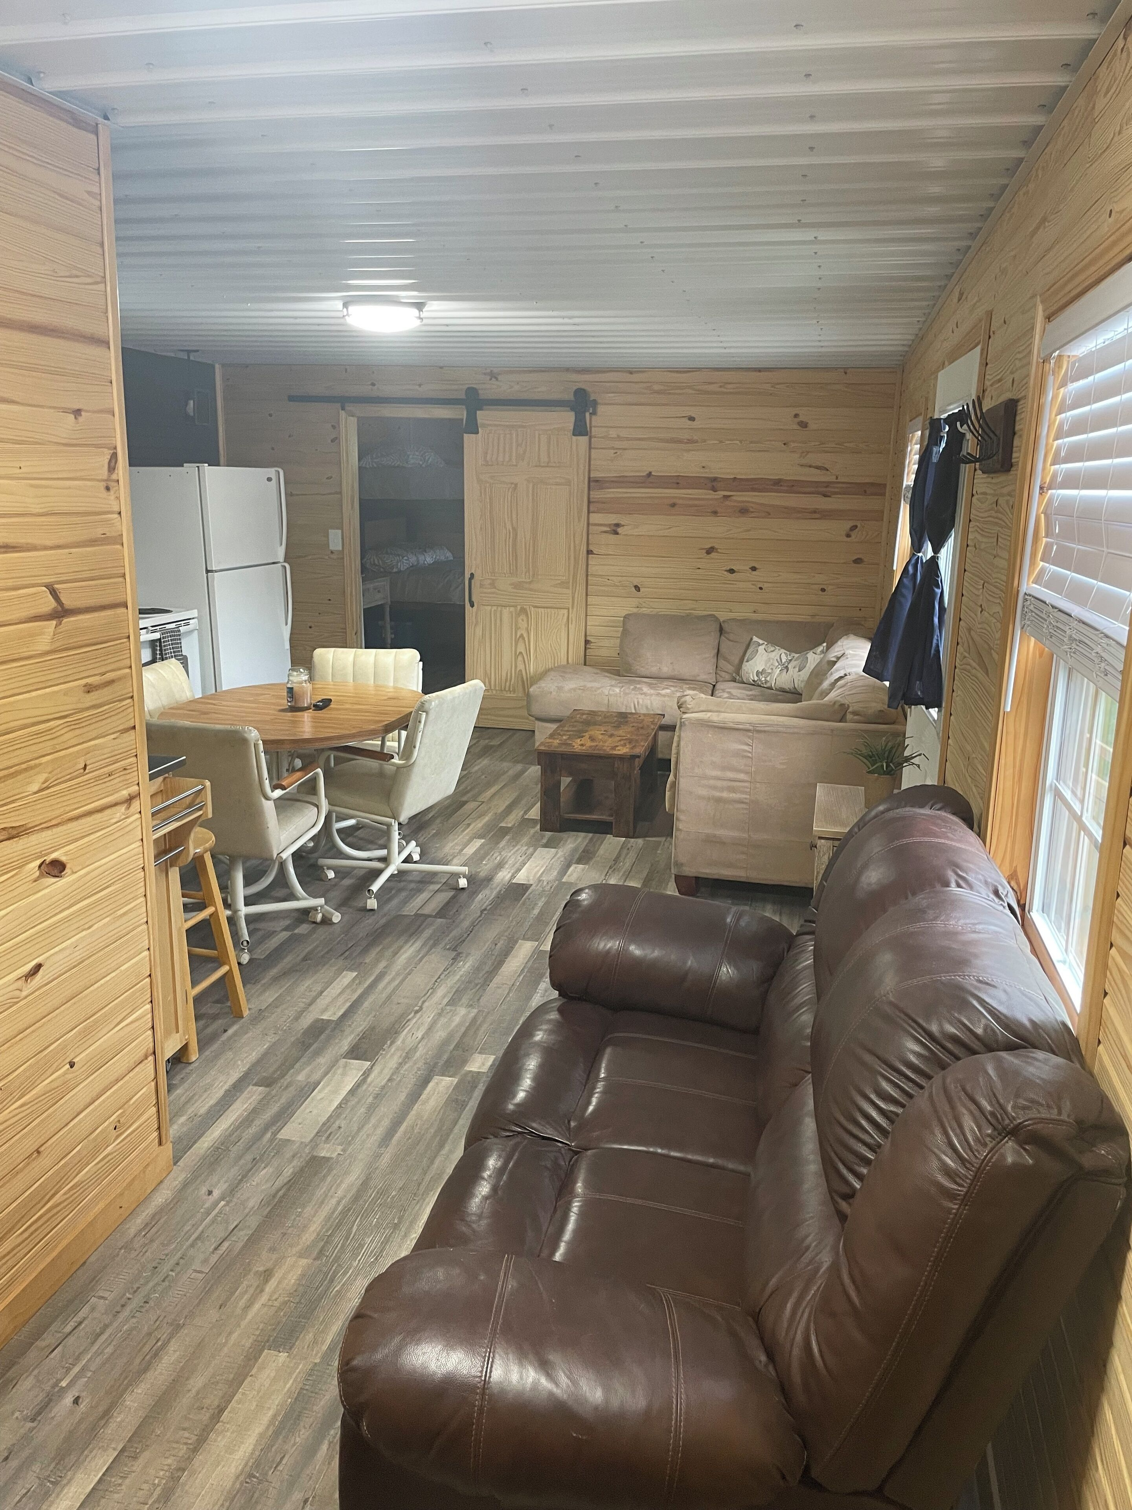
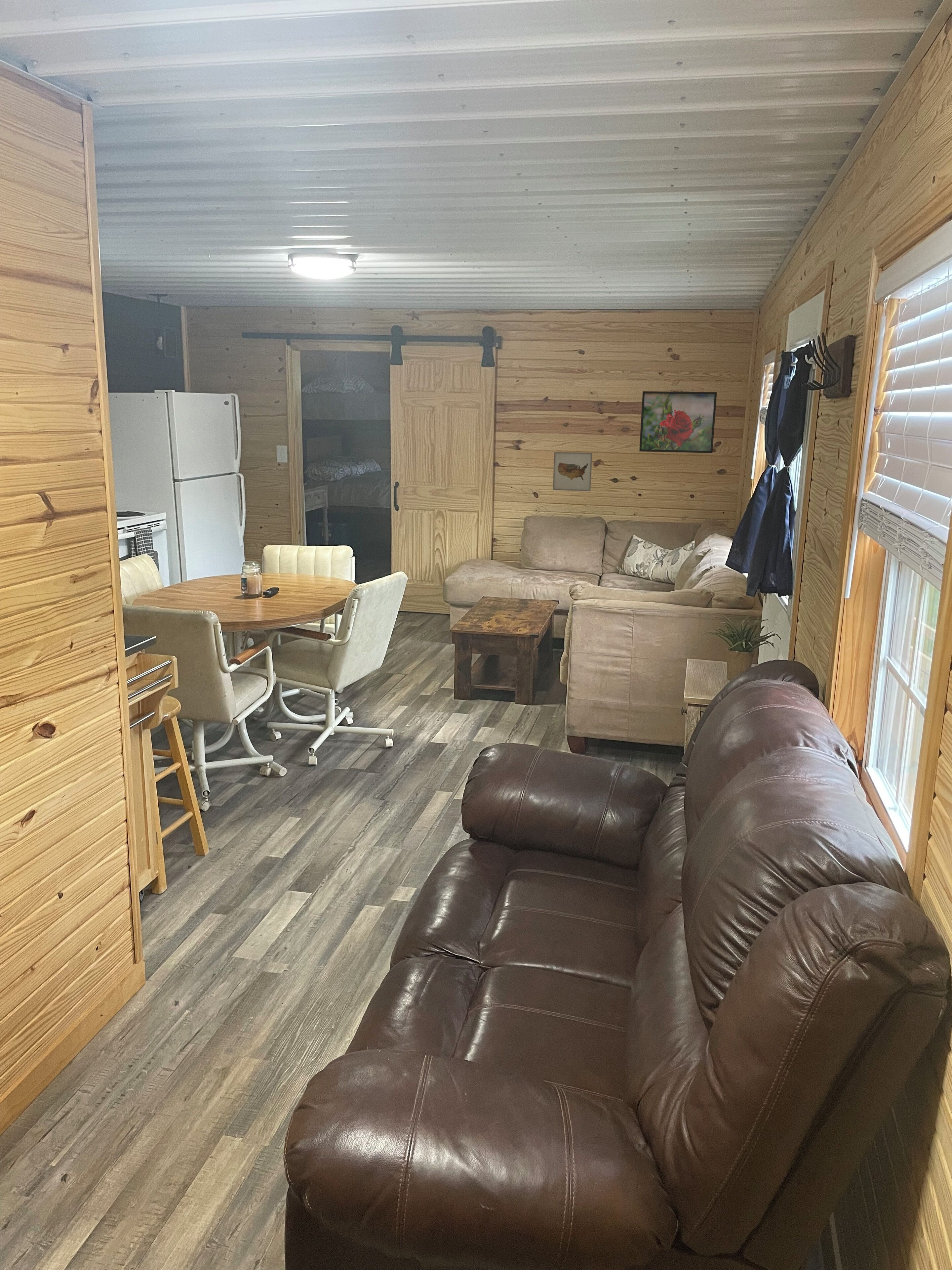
+ wall art (572, 472)
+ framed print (677, 422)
